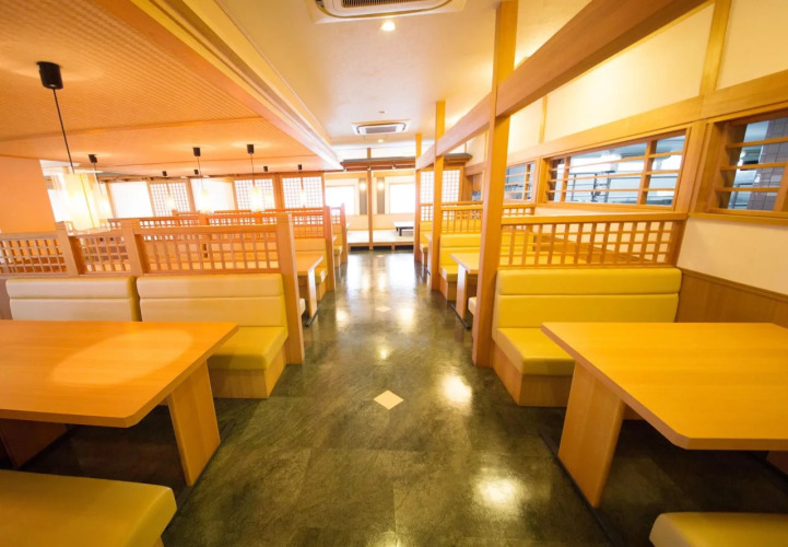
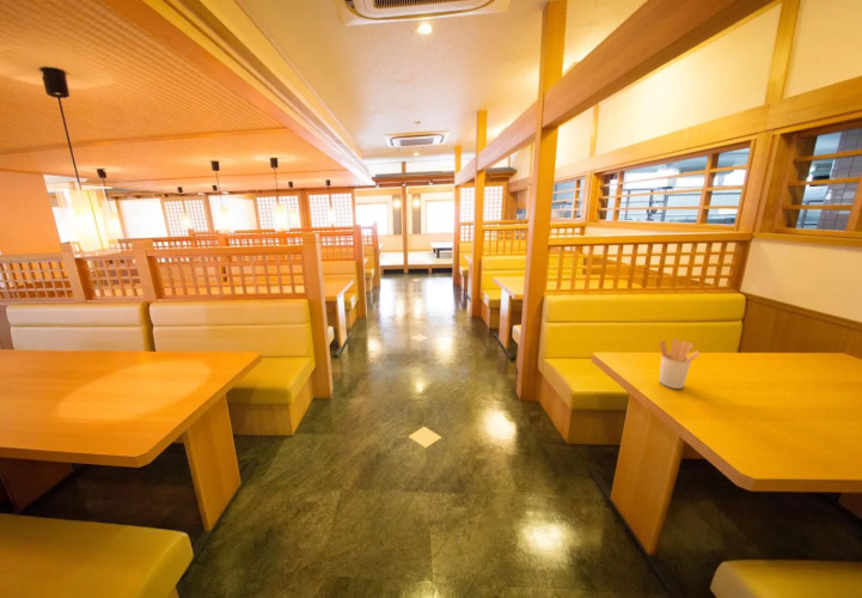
+ utensil holder (675, 362)
